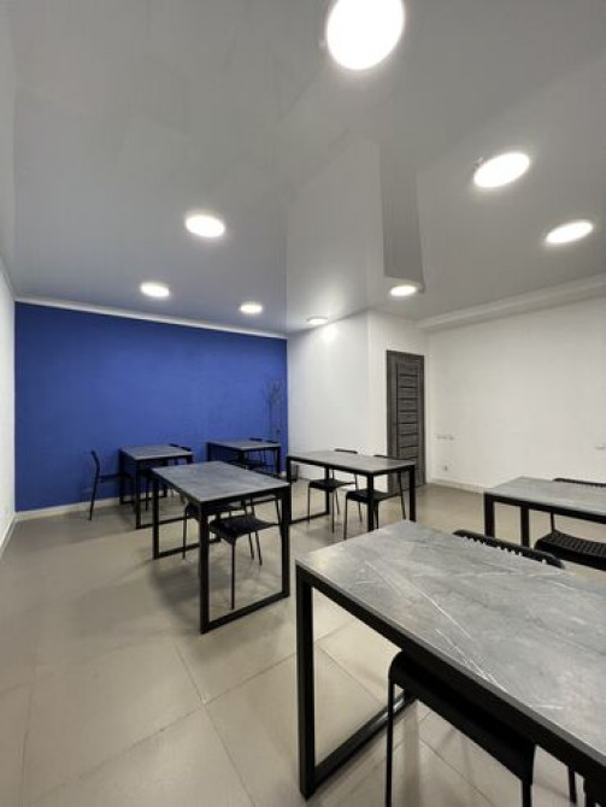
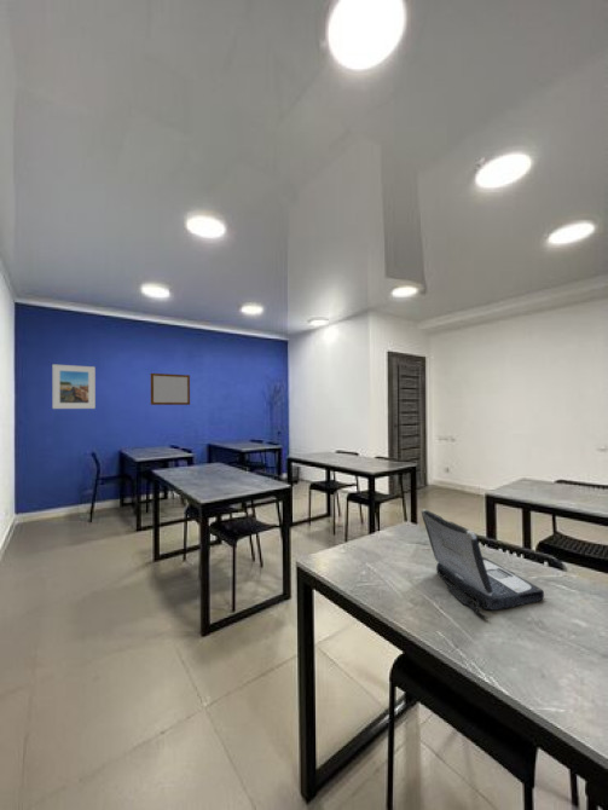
+ writing board (170, 389)
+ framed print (74, 387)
+ laptop (476, 551)
